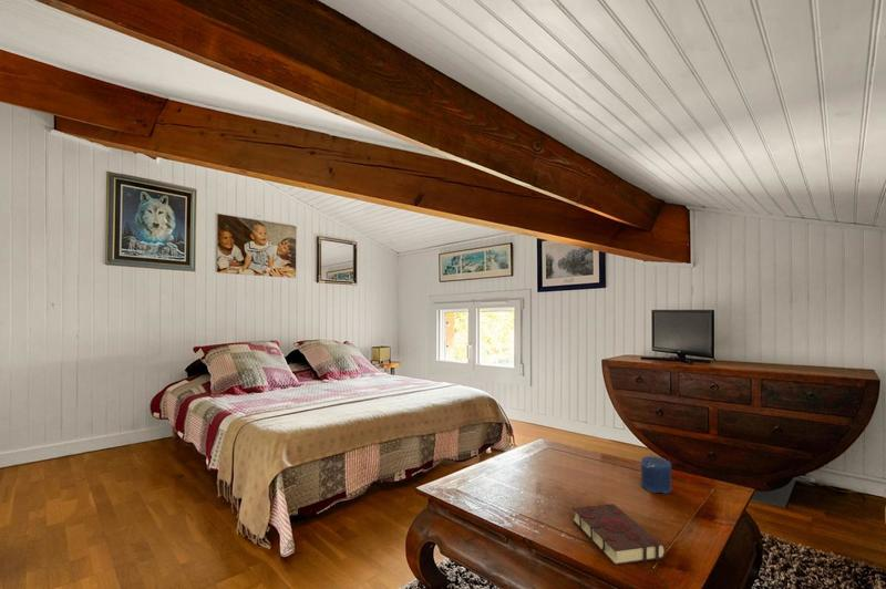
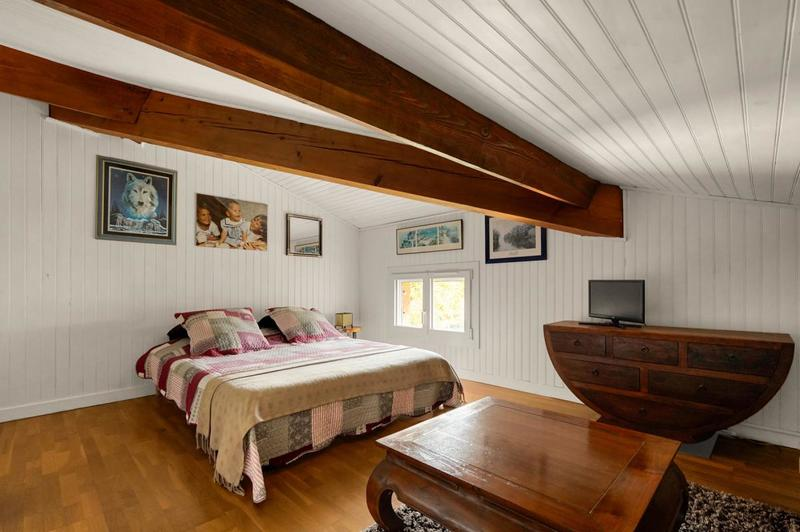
- candle (656, 474)
- book (610, 527)
